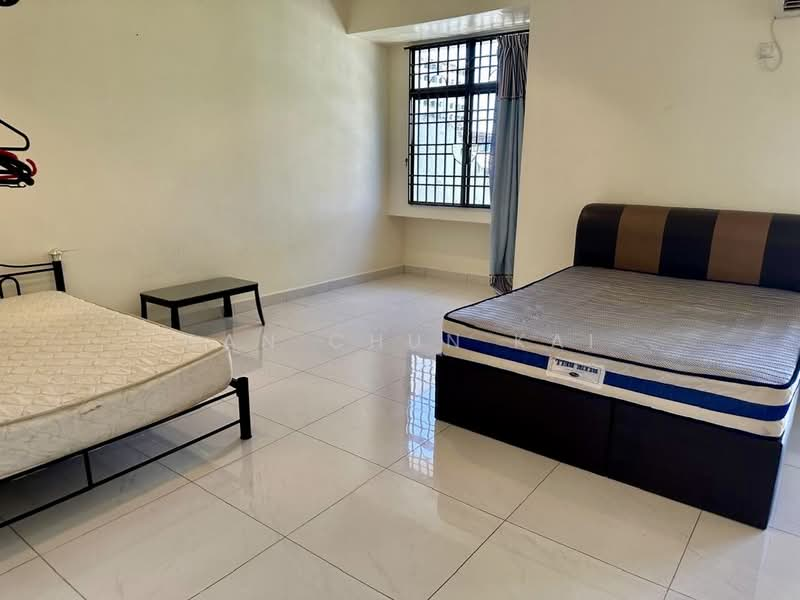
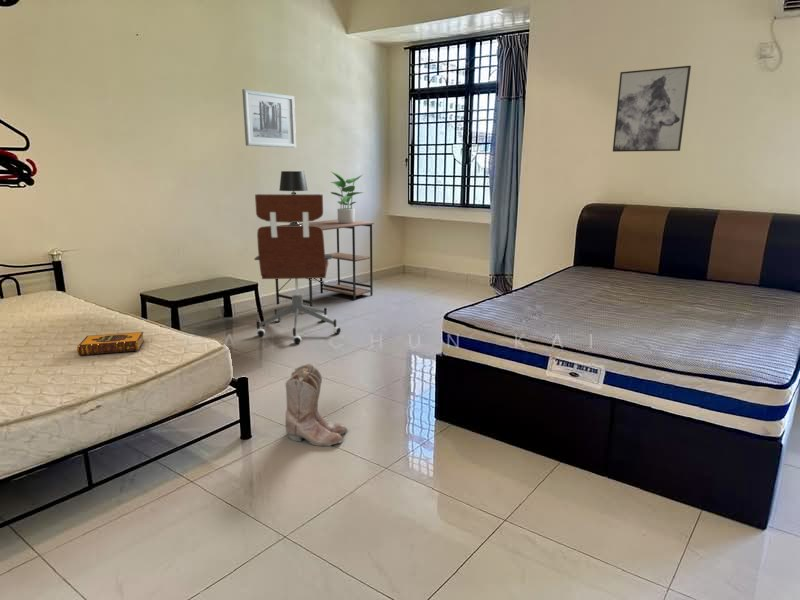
+ boots (316, 402)
+ potted plant (348, 197)
+ wall art (649, 110)
+ hardback book (112, 343)
+ office chair (297, 264)
+ desk (325, 254)
+ wall art (270, 120)
+ table lamp (293, 193)
